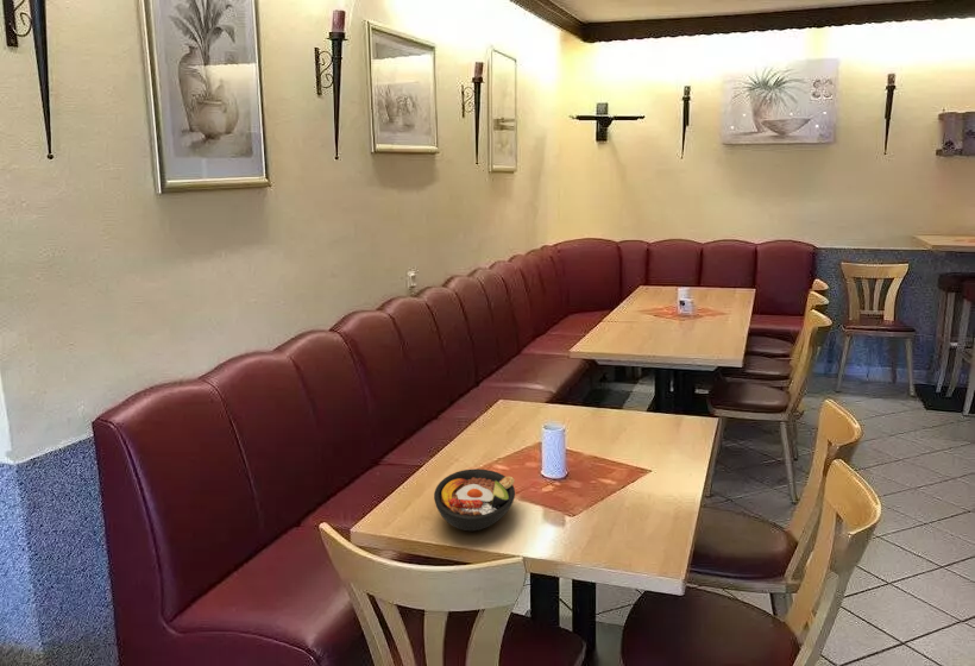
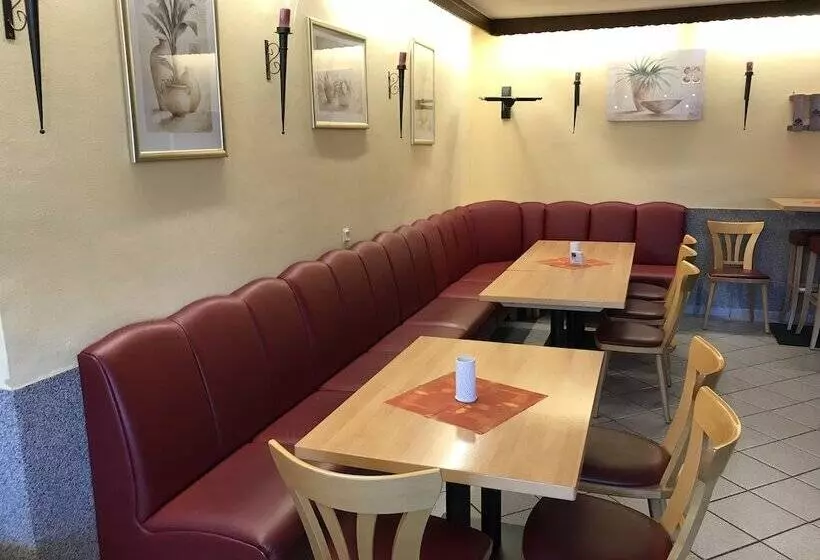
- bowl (474, 503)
